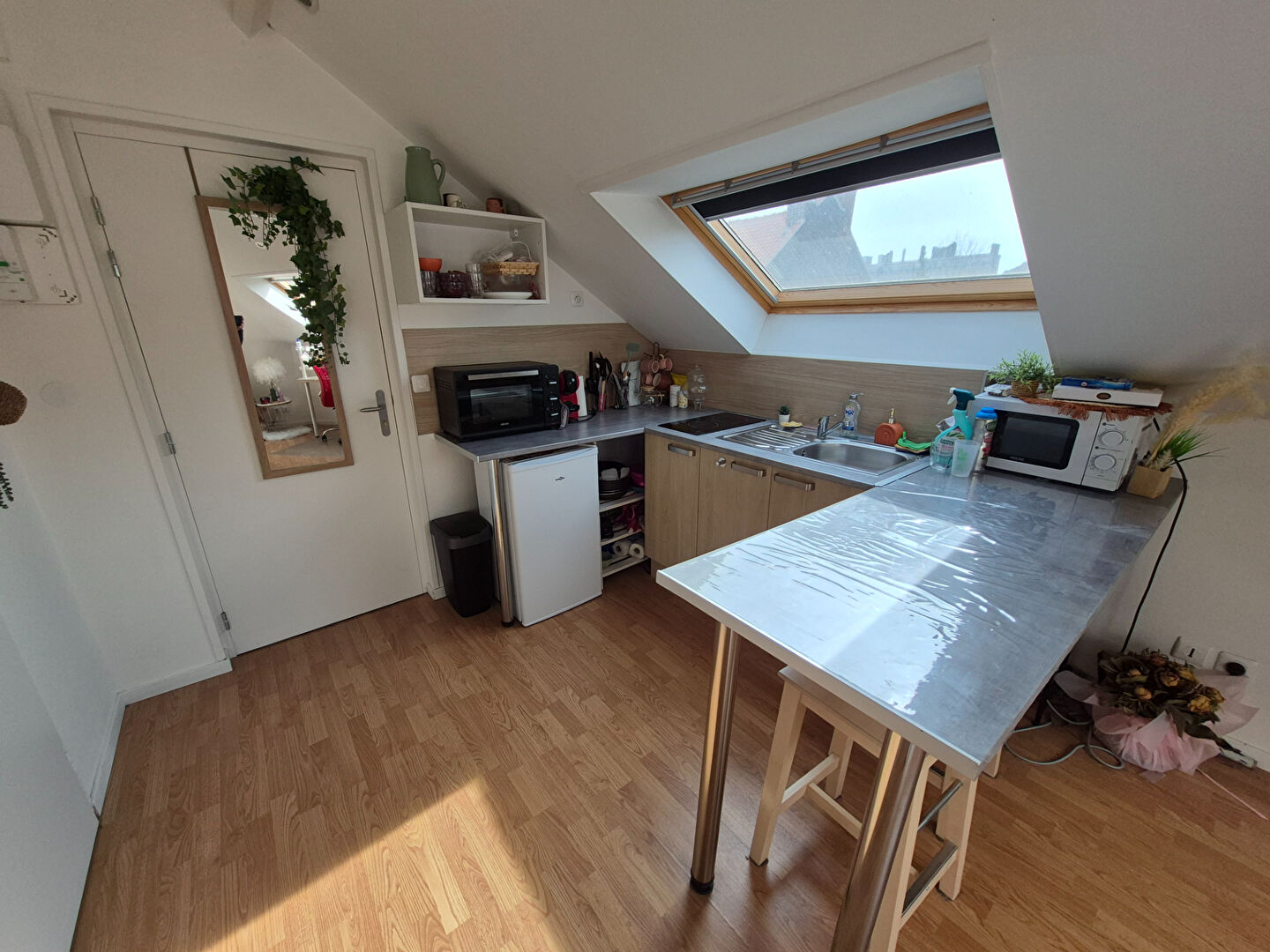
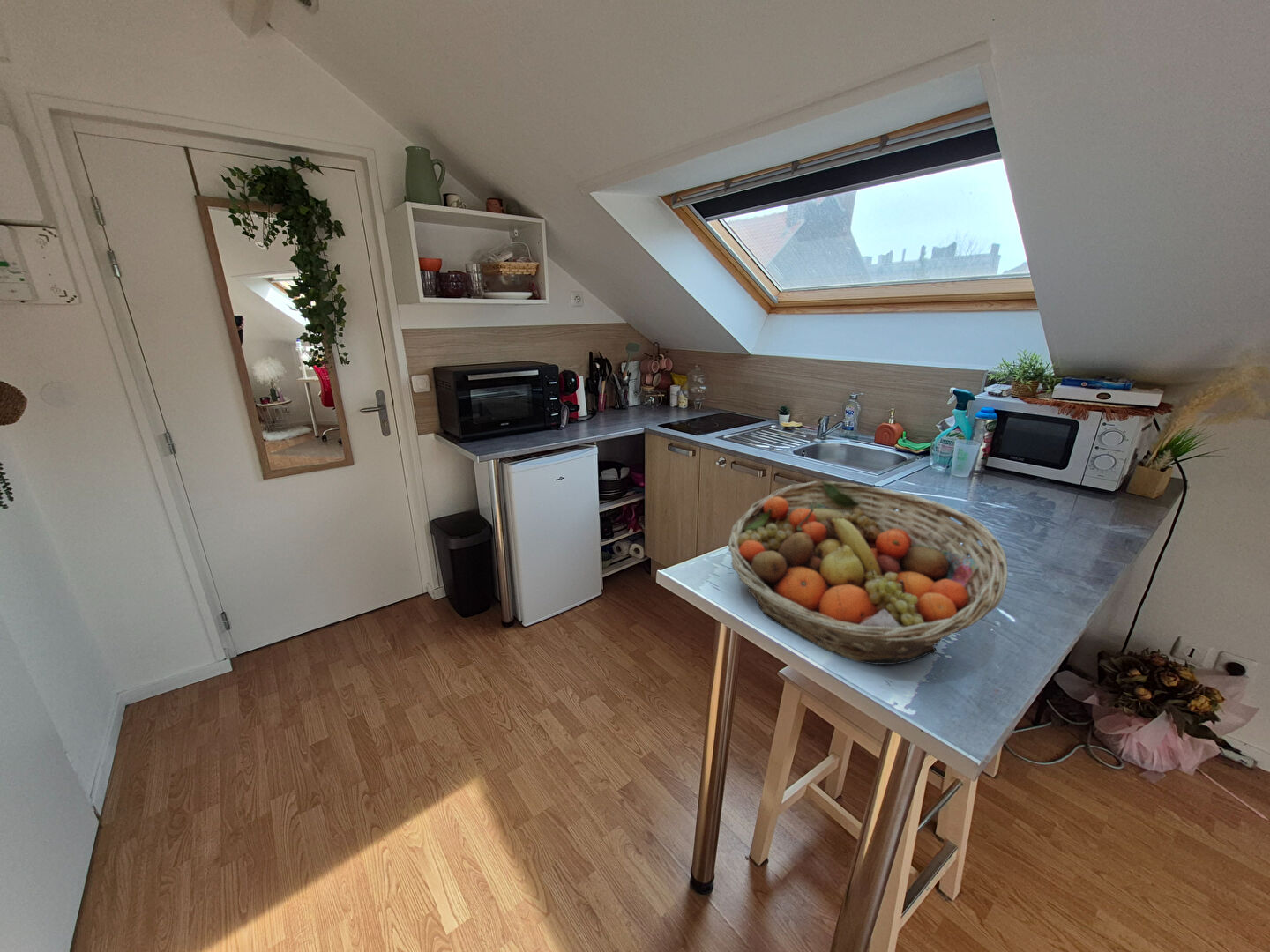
+ fruit basket (848, 562)
